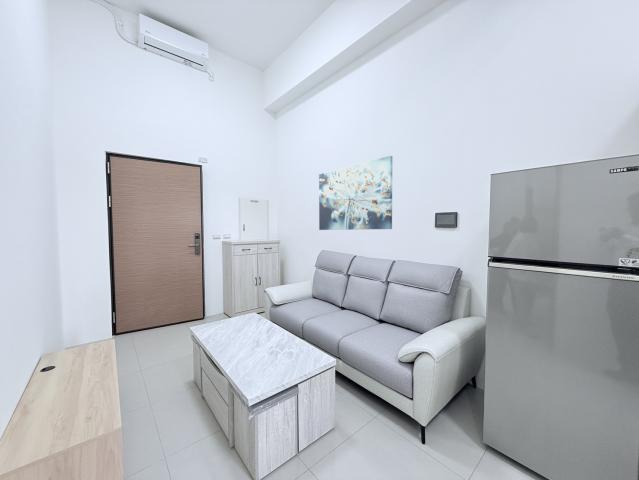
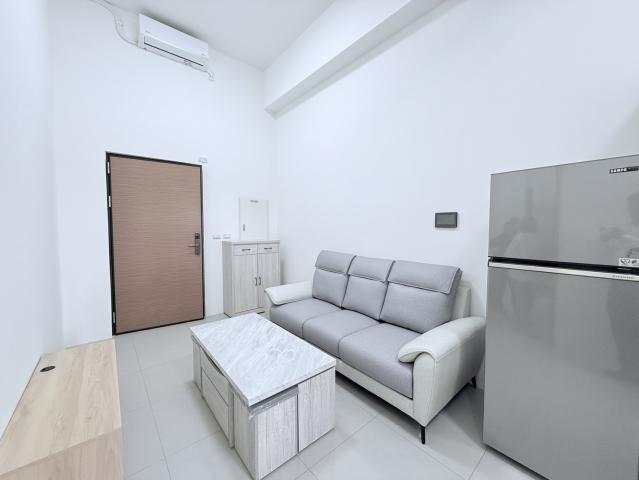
- wall art (350, 198)
